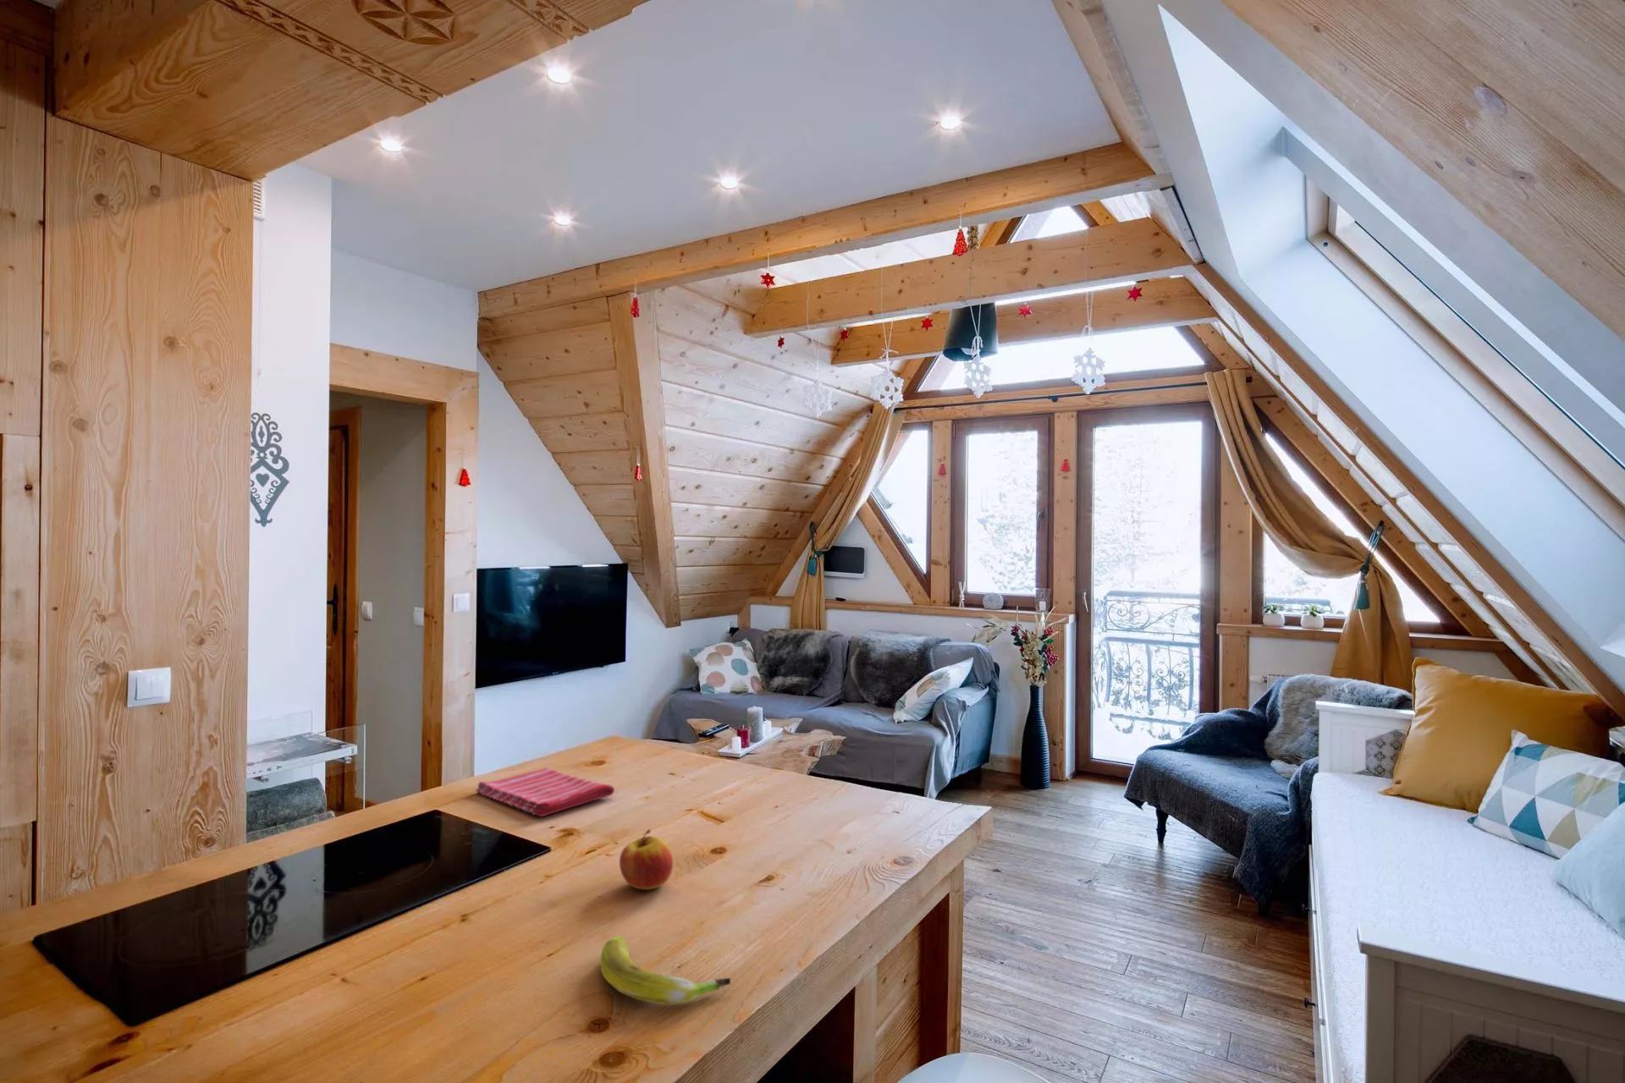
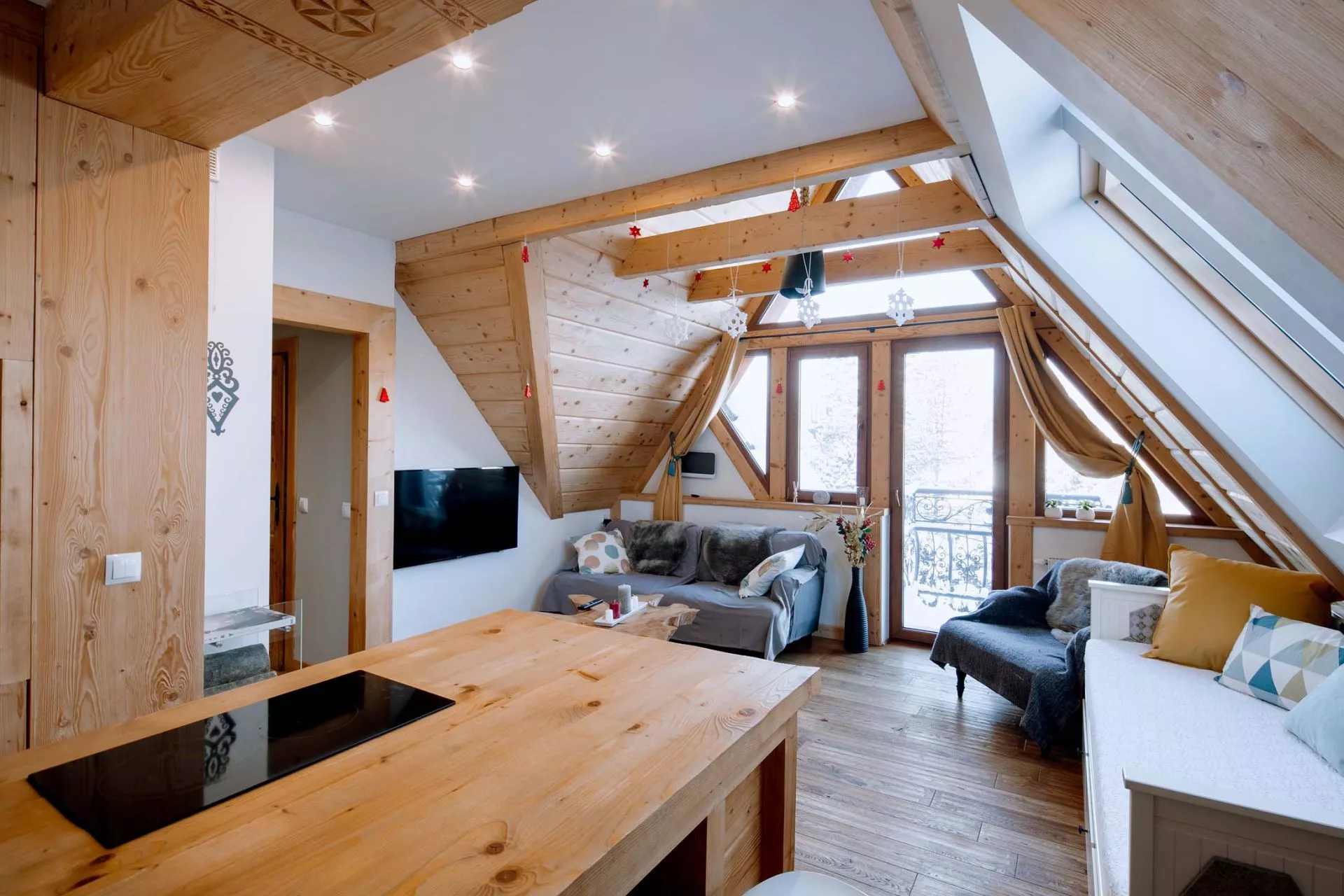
- dish towel (545, 788)
- banana (648, 971)
- apple (646, 858)
